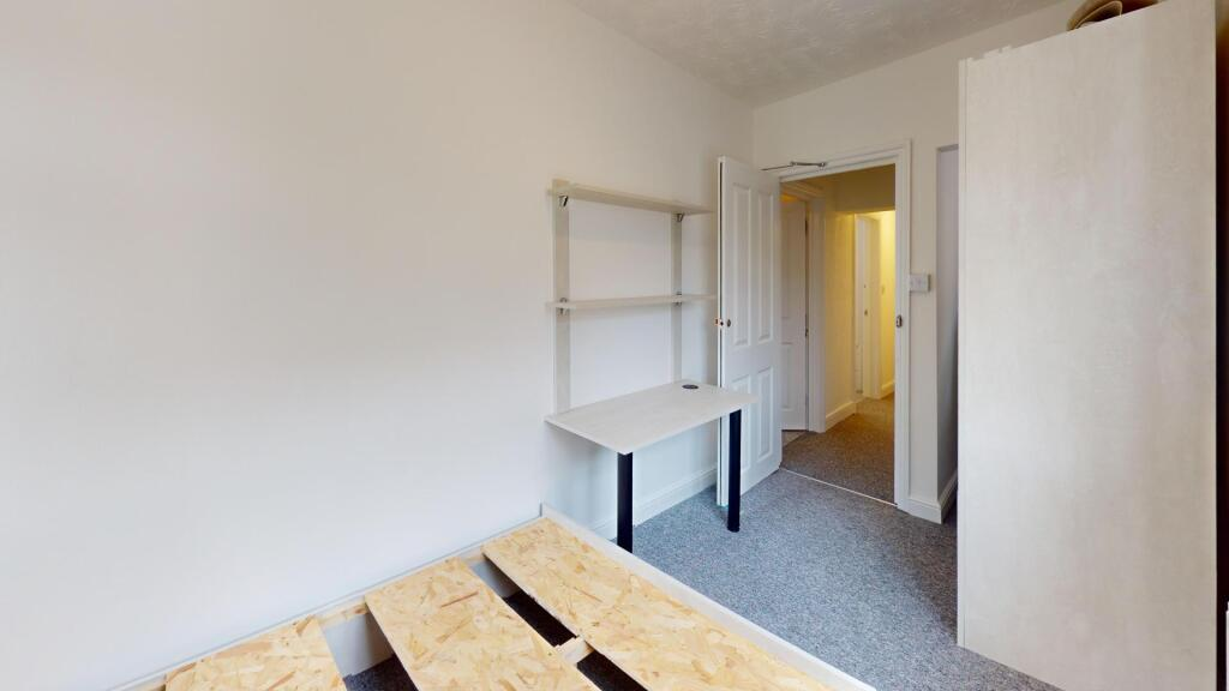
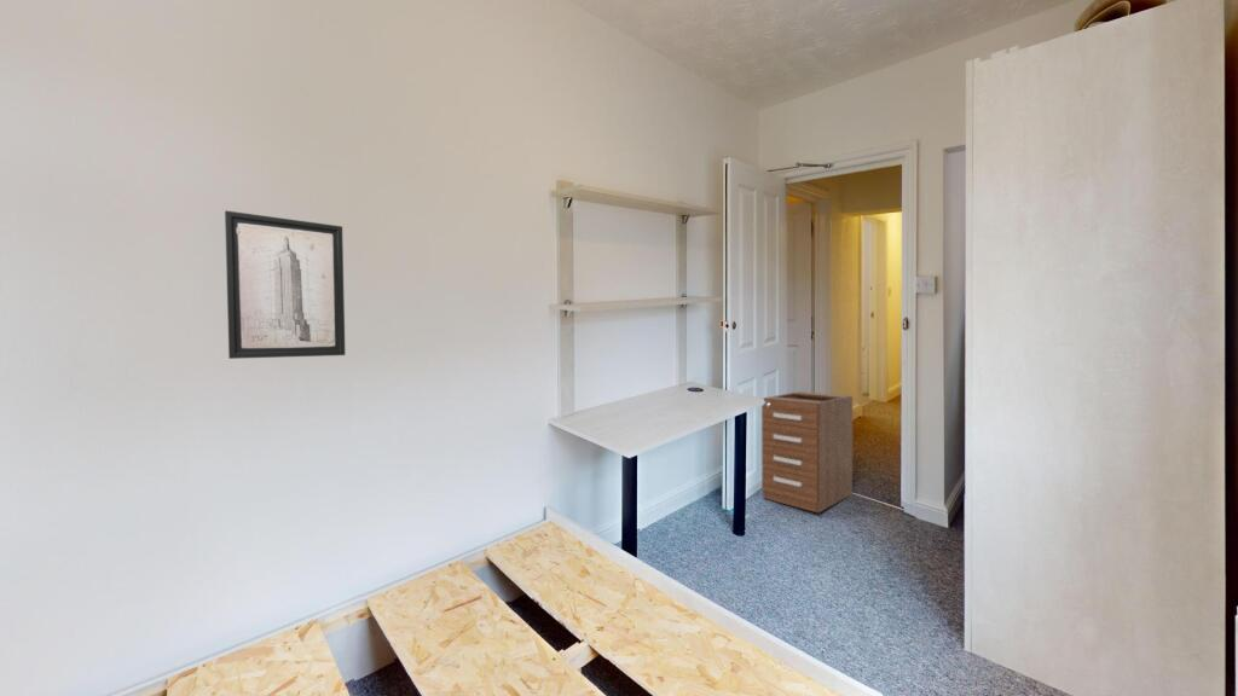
+ wall art (289, 288)
+ filing cabinet (806, 447)
